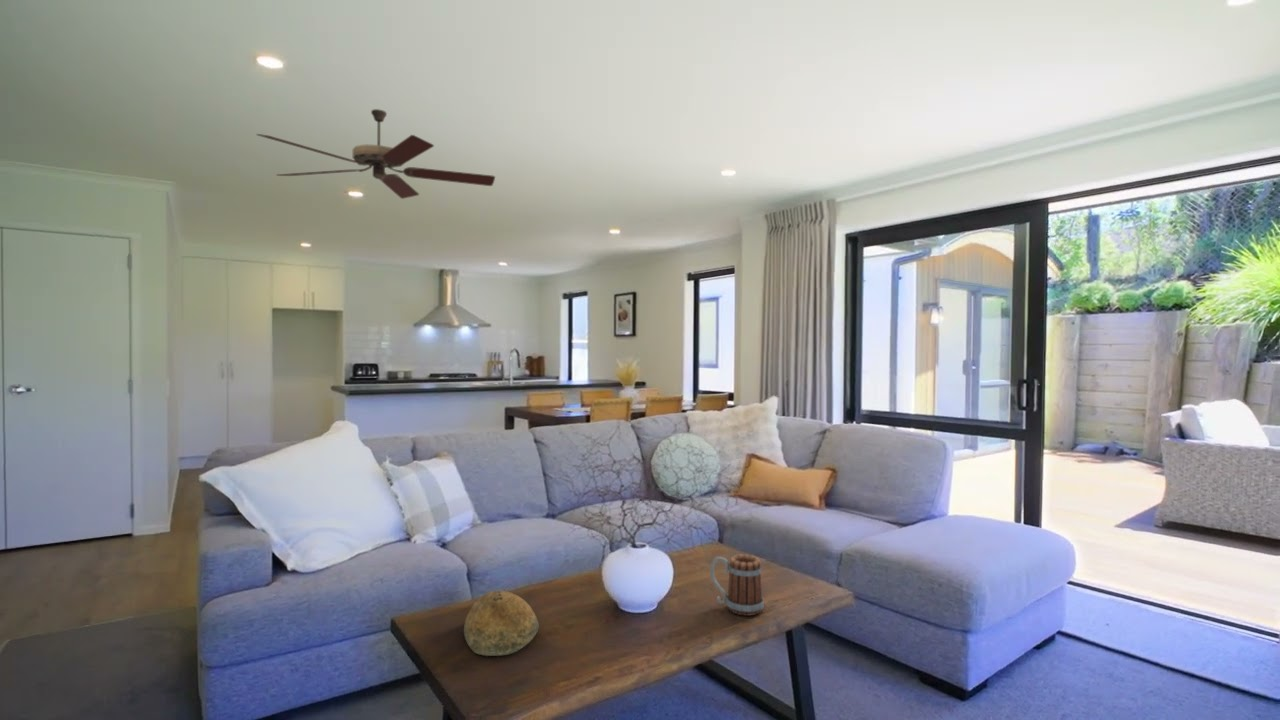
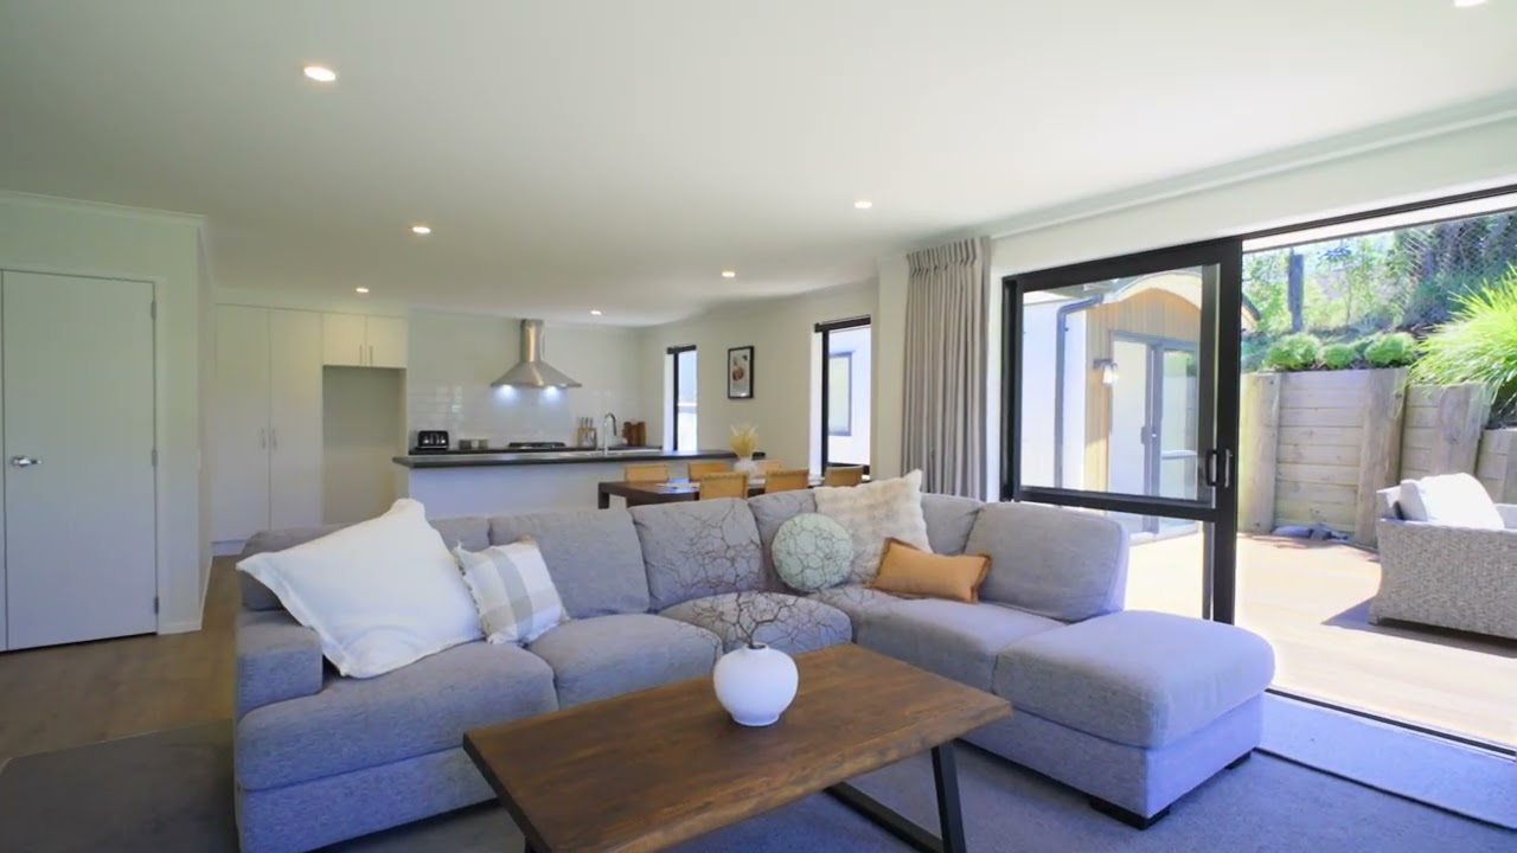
- mug (736, 583)
- ceiling fan (387, 147)
- bowl (497, 612)
